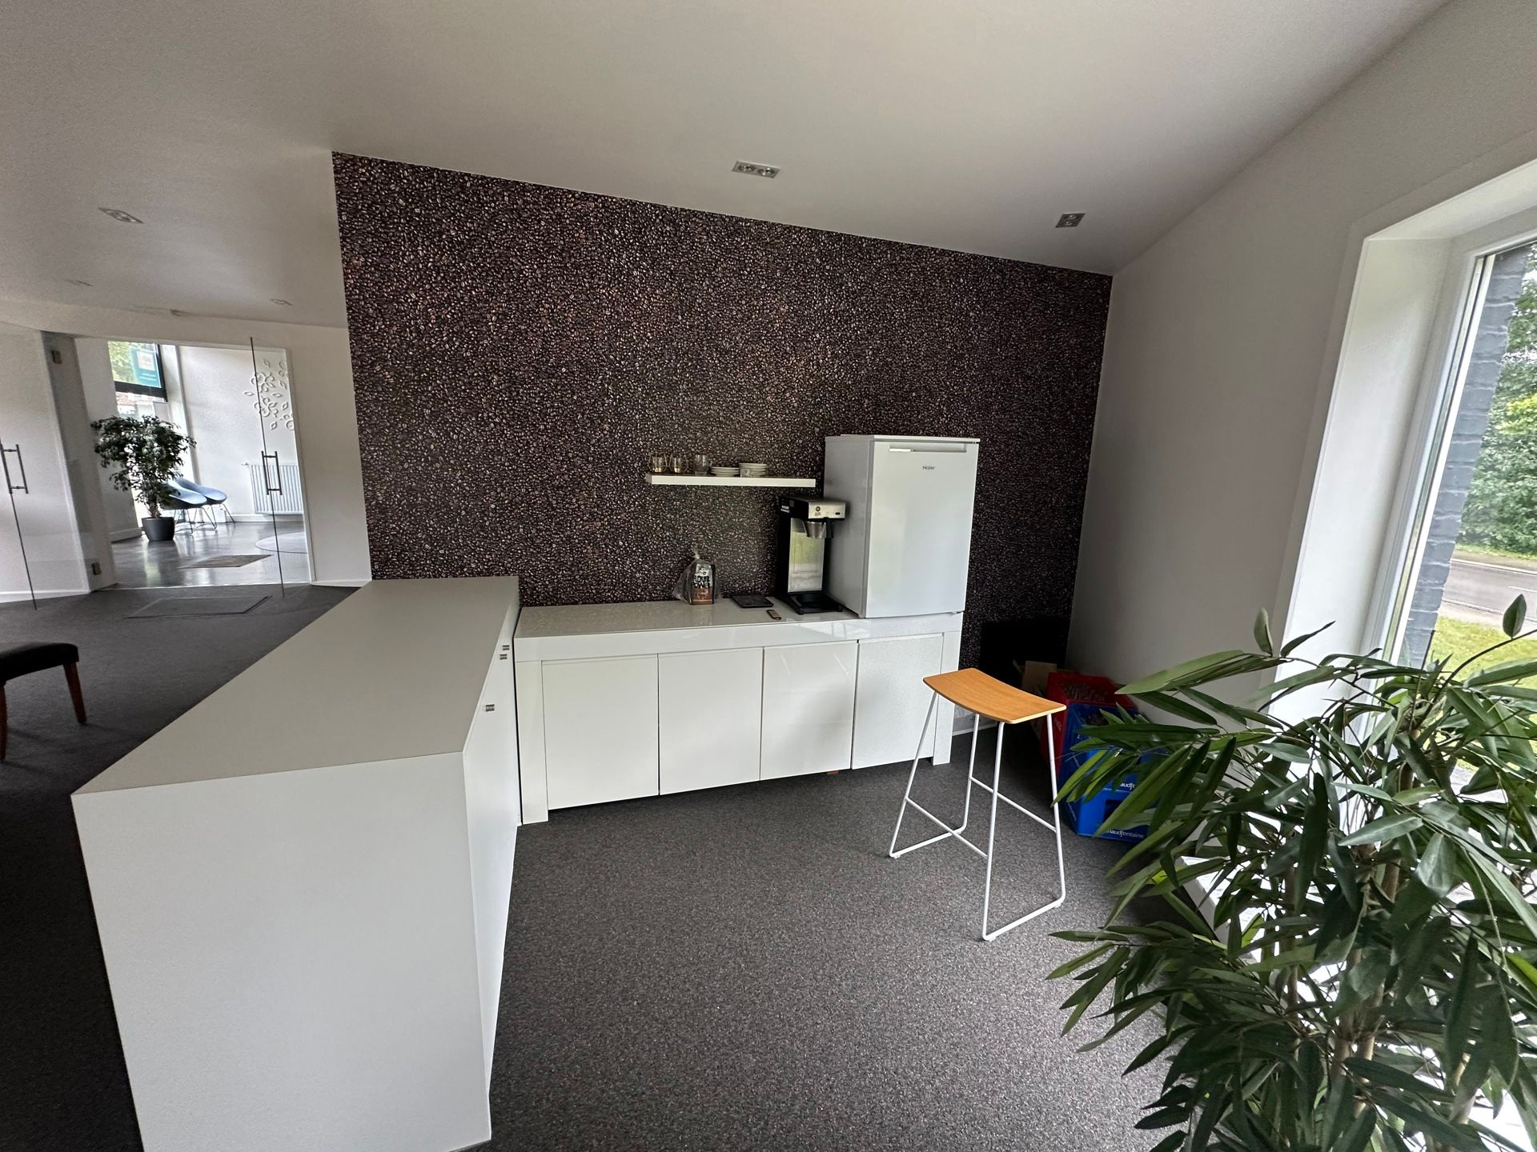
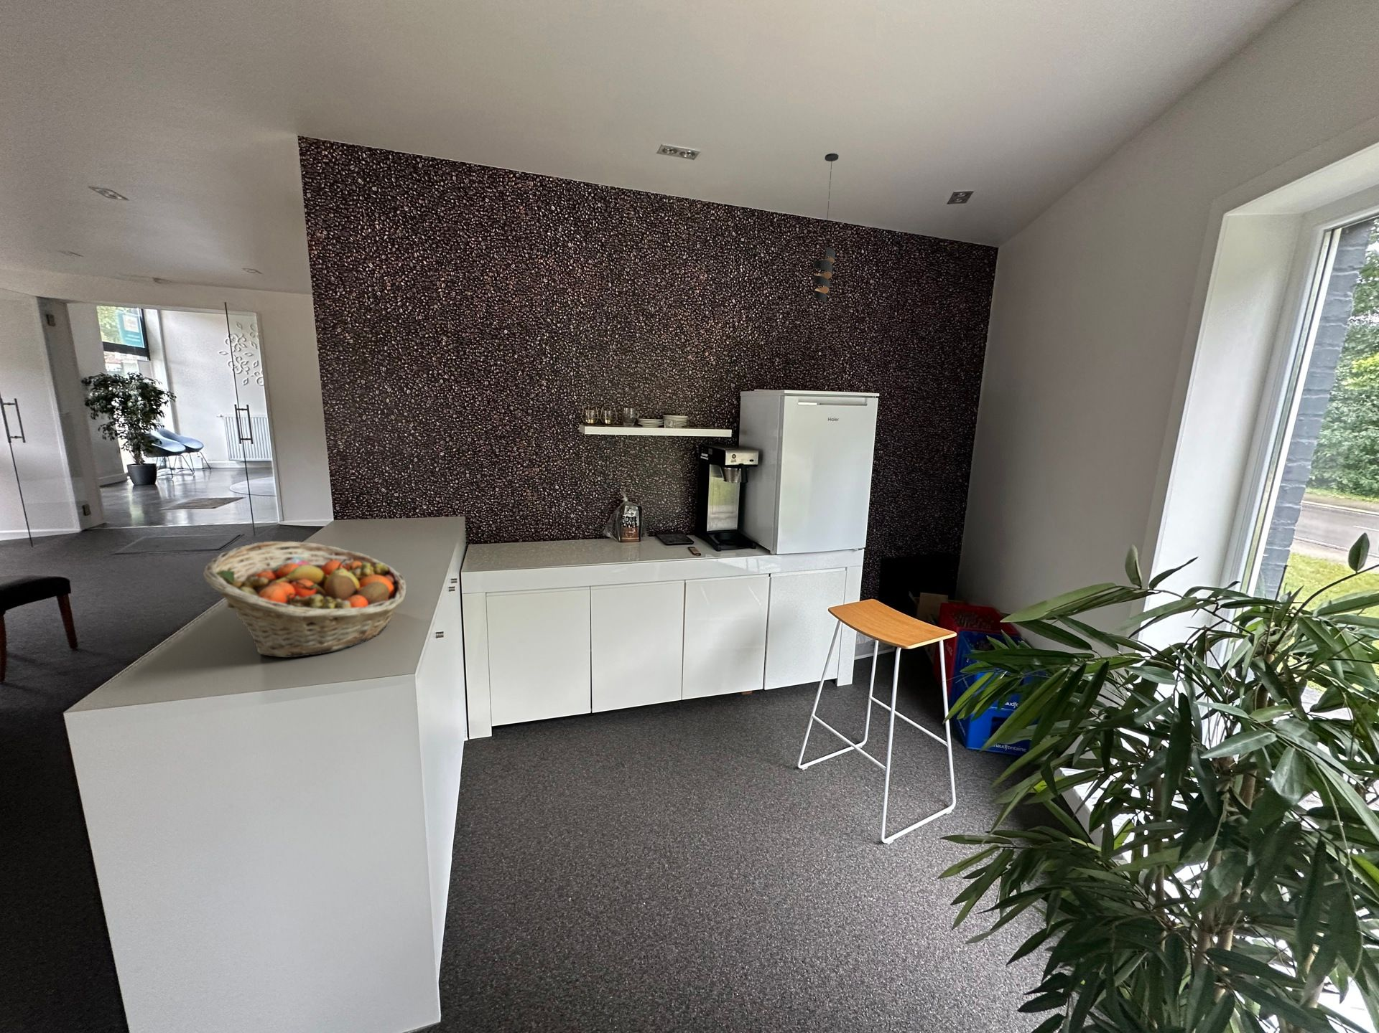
+ fruit basket (317, 590)
+ pendant light (826, 232)
